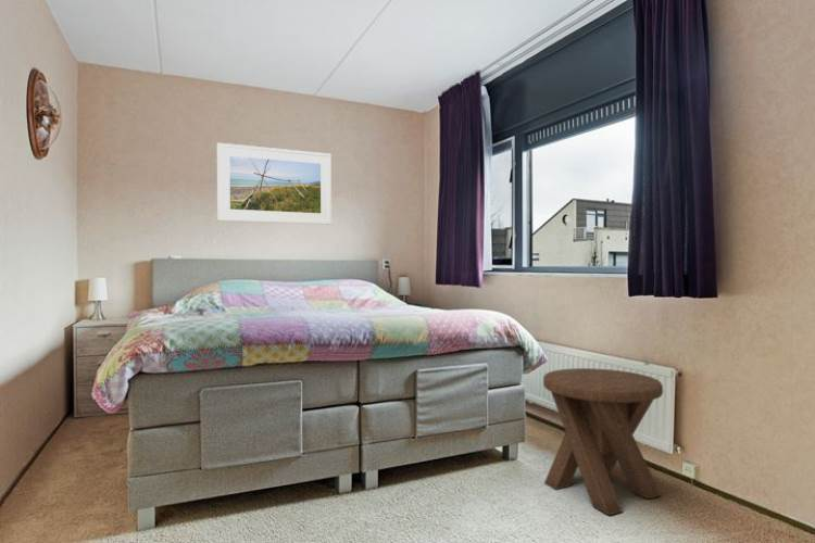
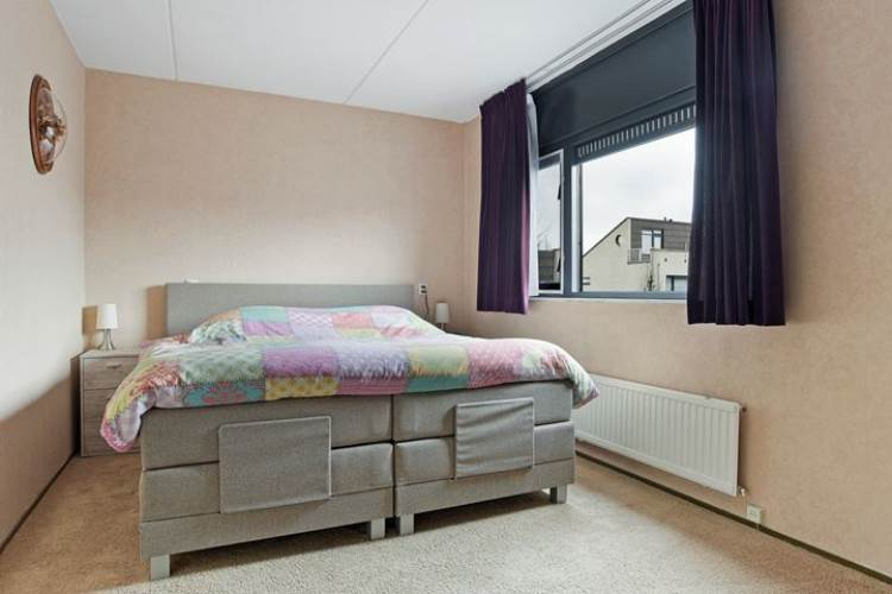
- music stool (601, 433)
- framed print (276, 186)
